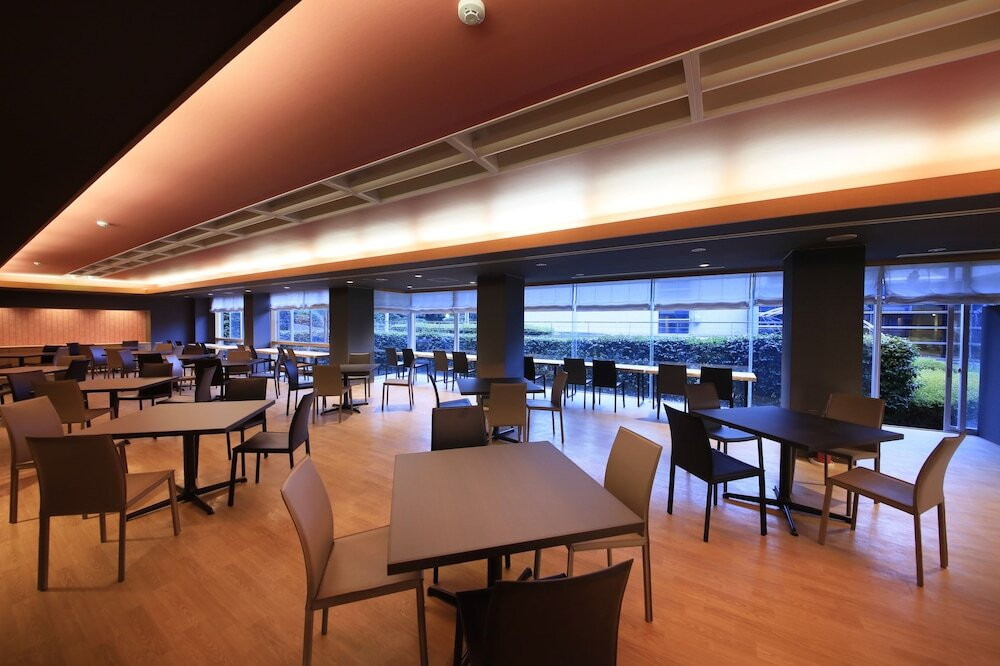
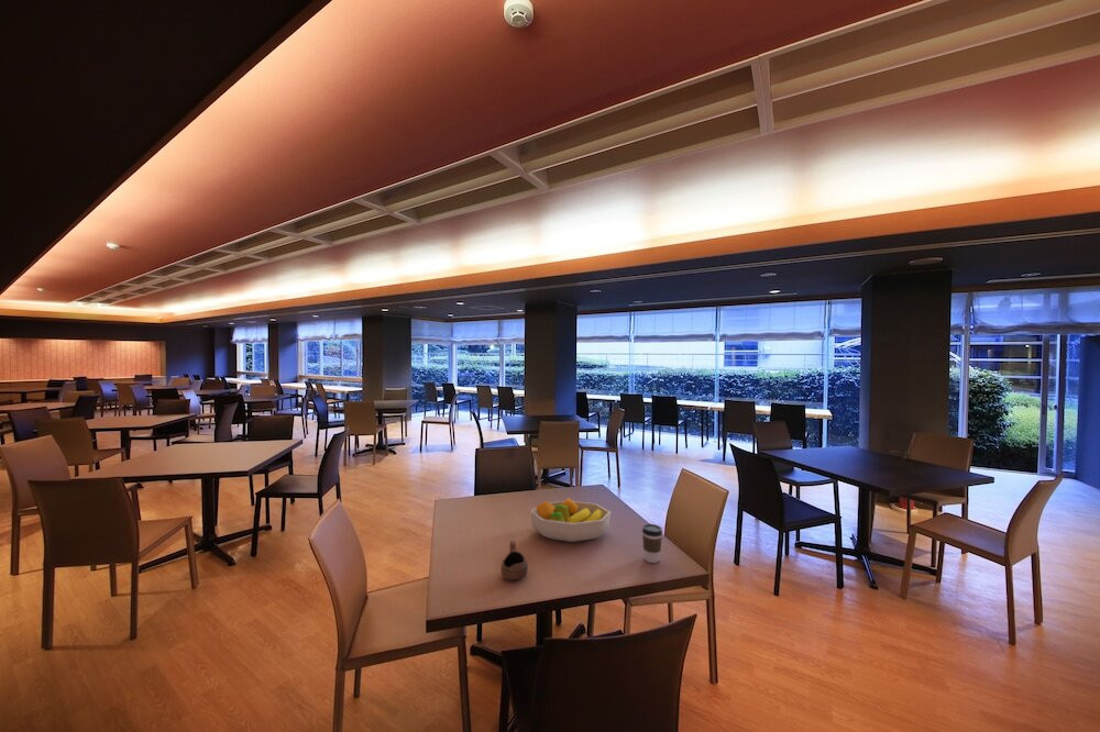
+ fruit bowl (570, 517)
+ cup (515, 559)
+ coffee cup (651, 543)
